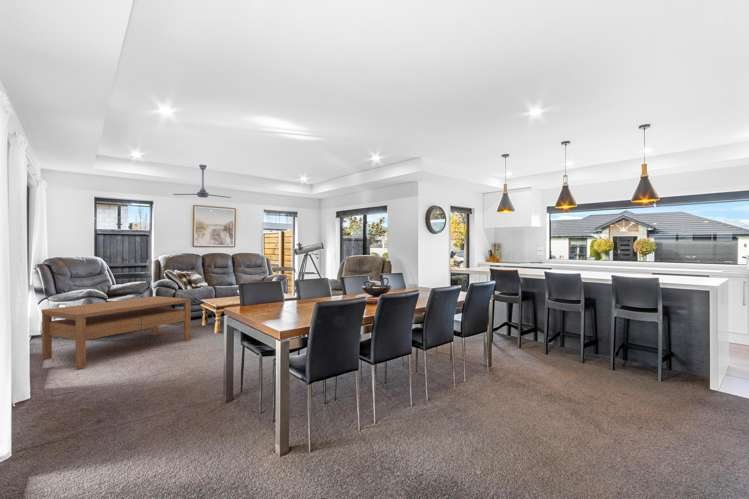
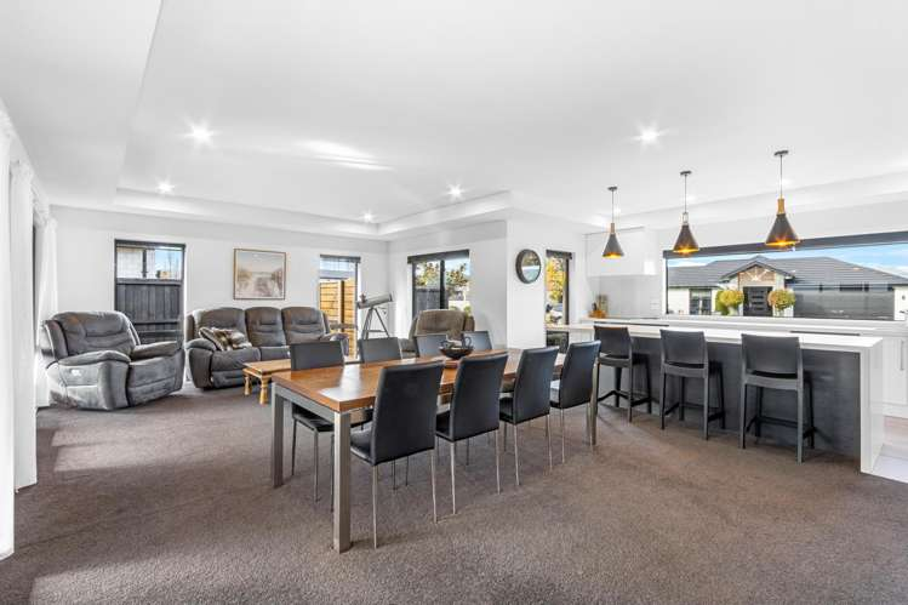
- coffee table (123, 326)
- ceiling fan (203, 179)
